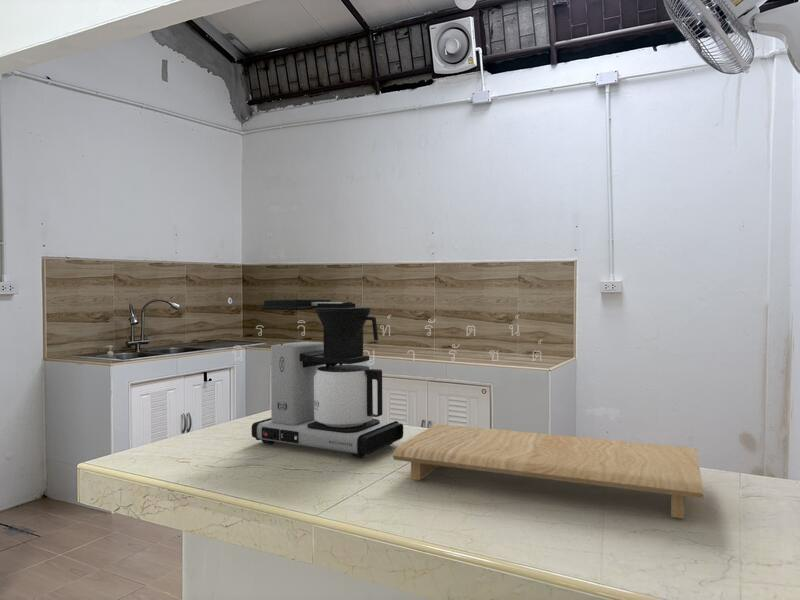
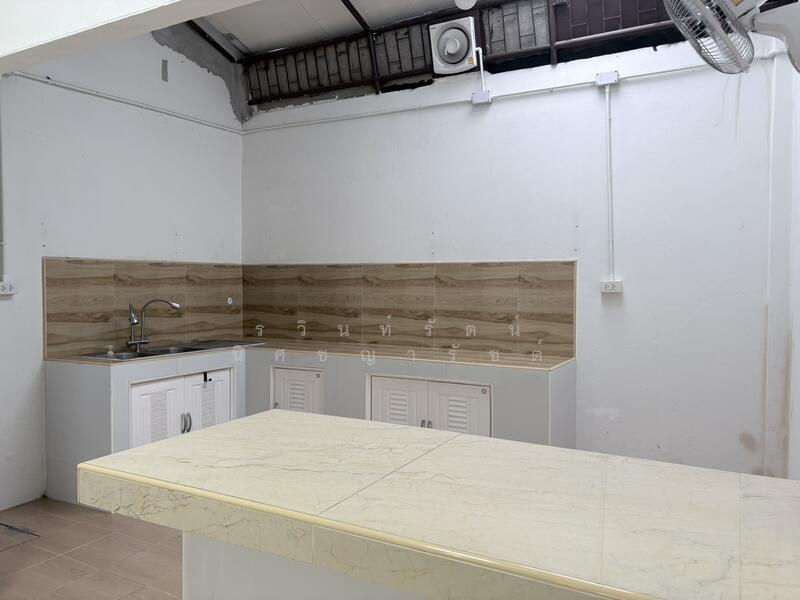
- cutting board (545, 463)
- coffee maker (327, 372)
